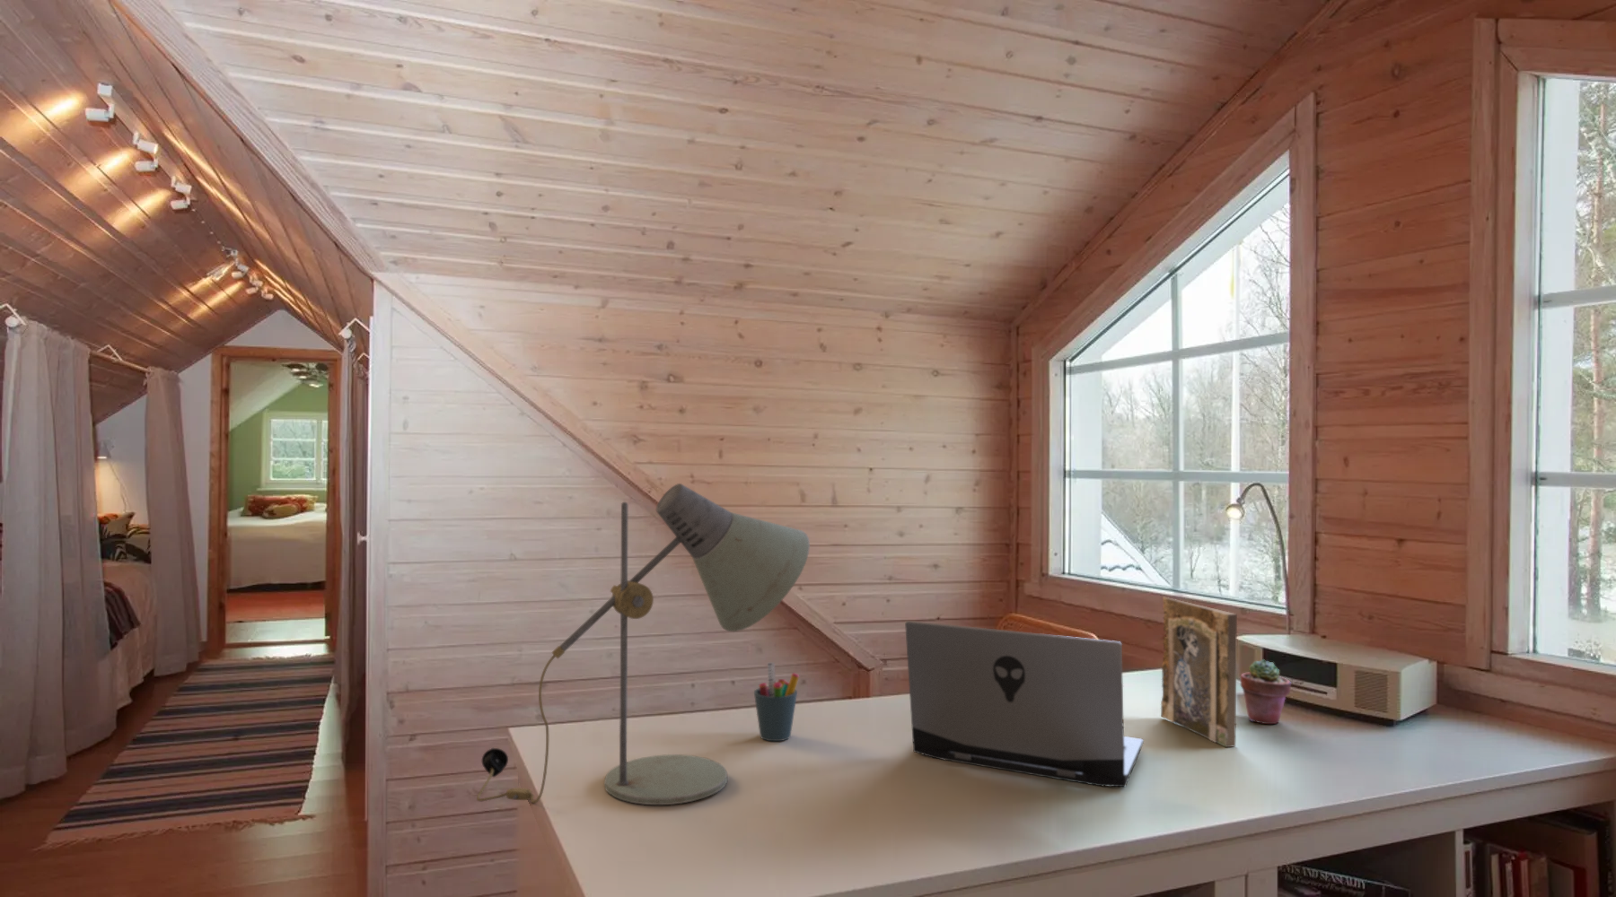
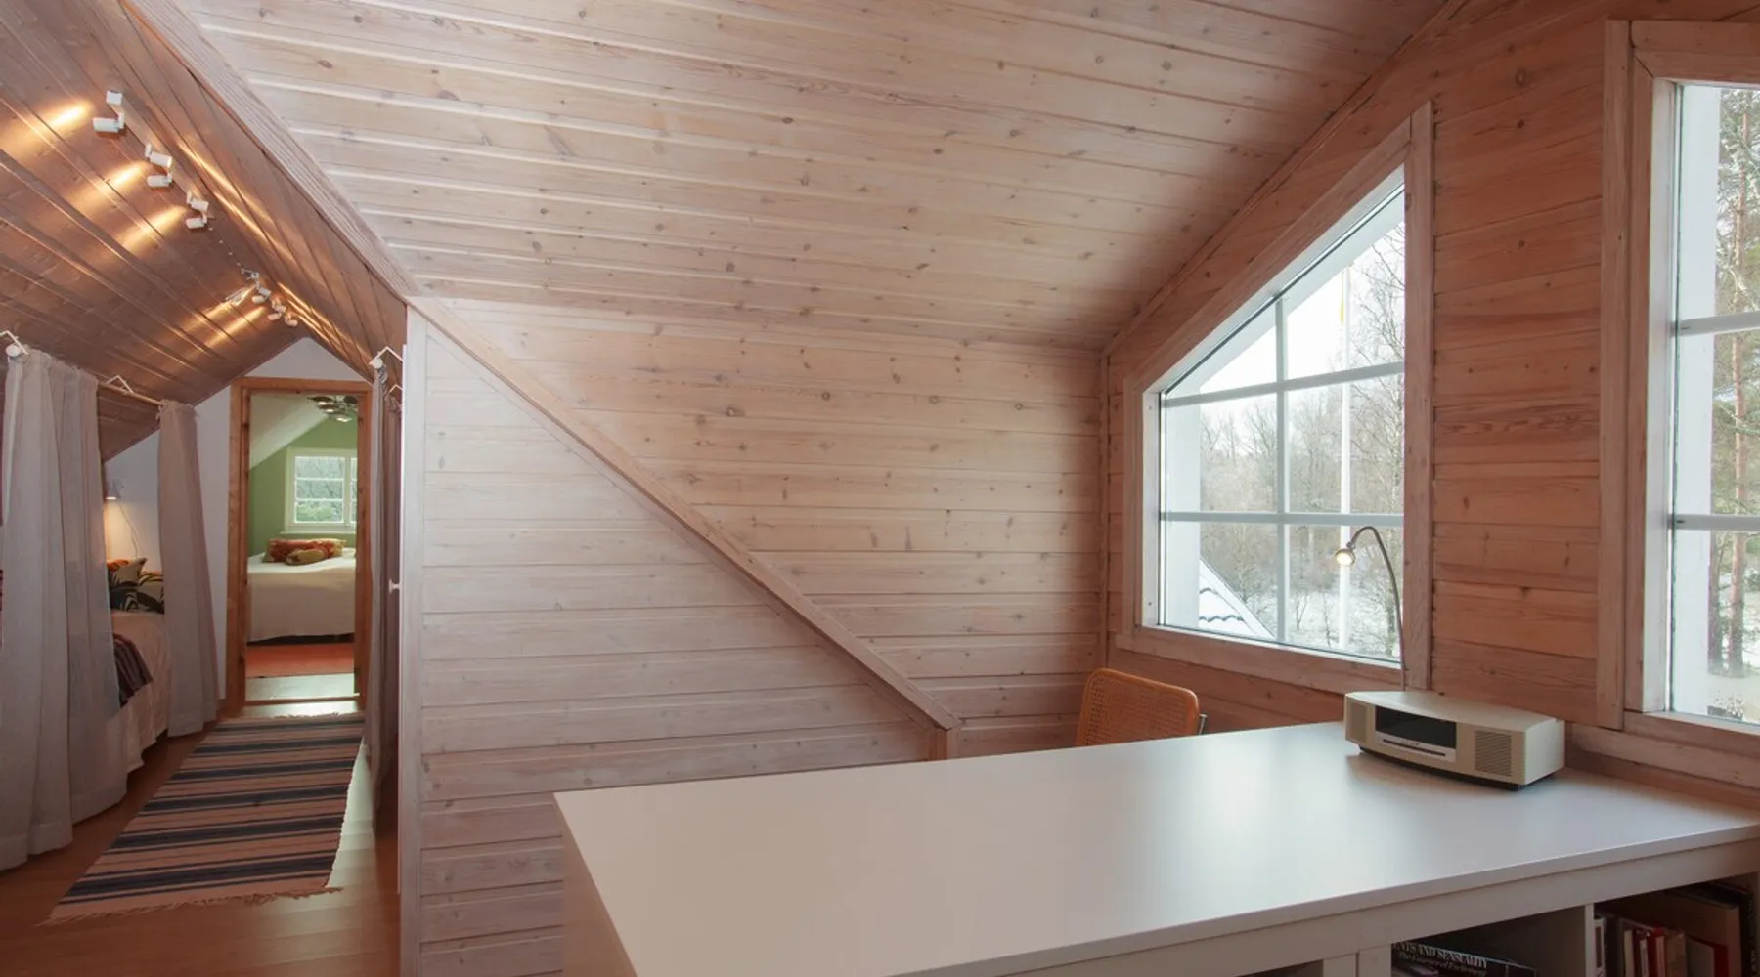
- pen holder (776, 701)
- desk lamp (643, 616)
- potted succulent (1265, 689)
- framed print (1194, 668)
- laptop (1027, 686)
